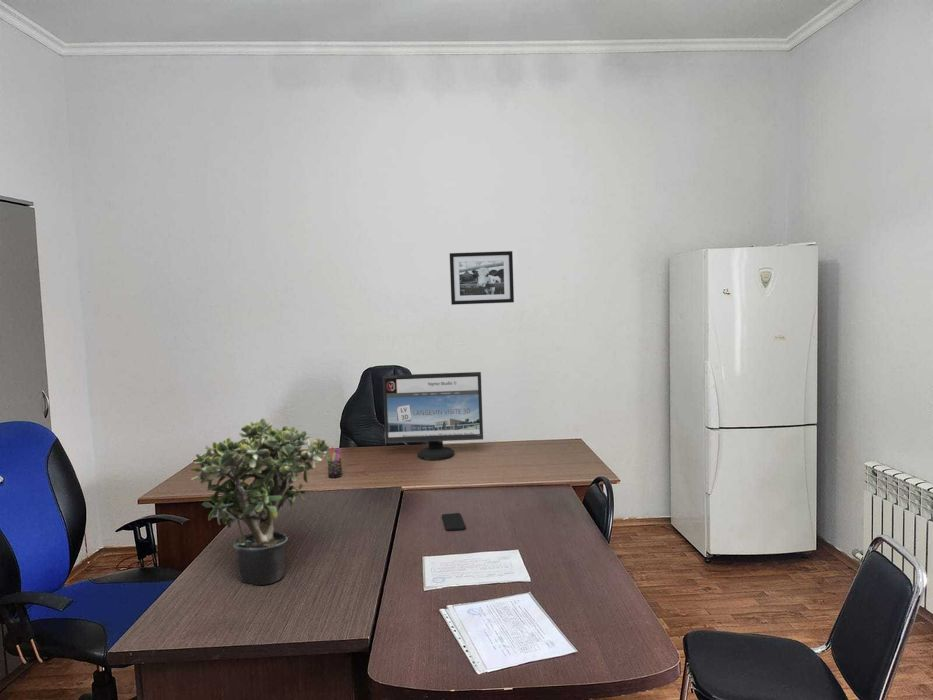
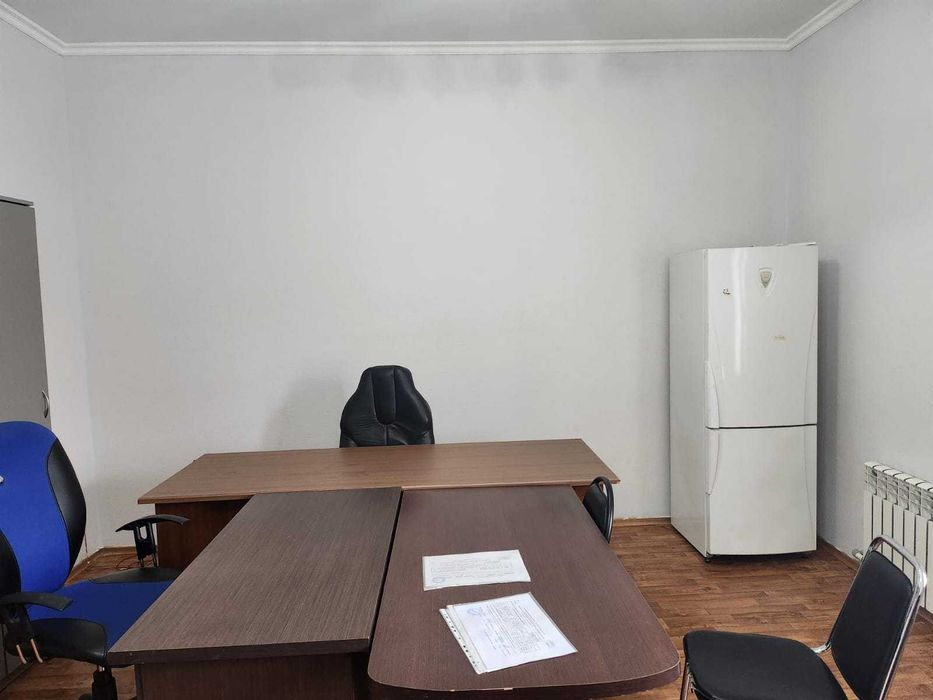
- computer monitor (433, 414)
- picture frame (481, 278)
- smartphone (453, 521)
- potted plant (268, 498)
- pen holder (332, 461)
